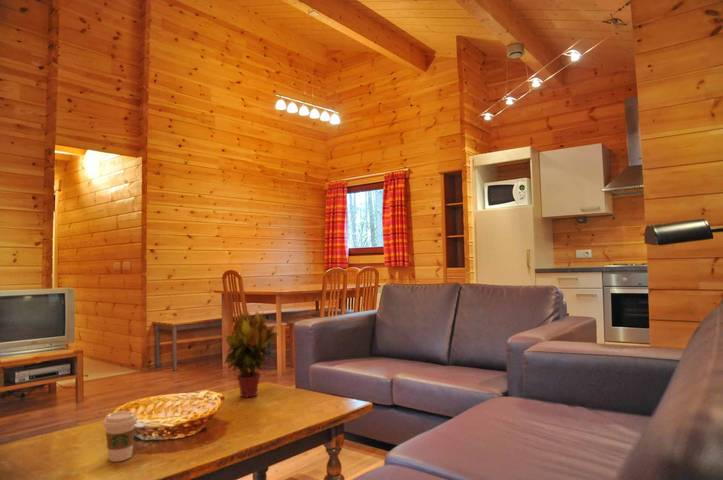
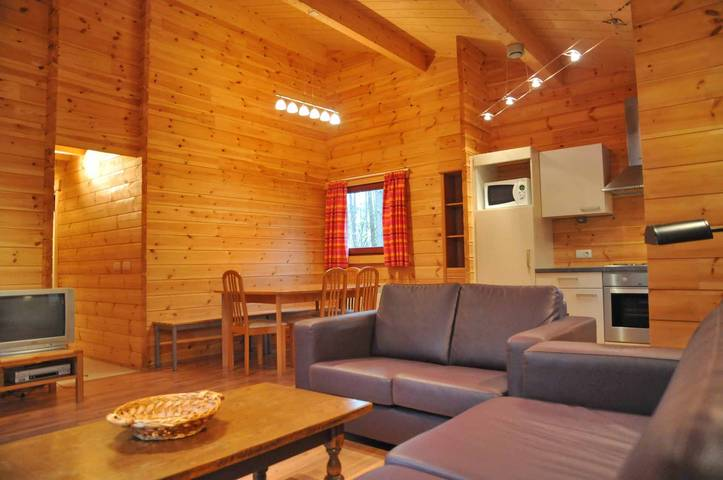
- potted plant (247, 352)
- coffee cup (120, 435)
